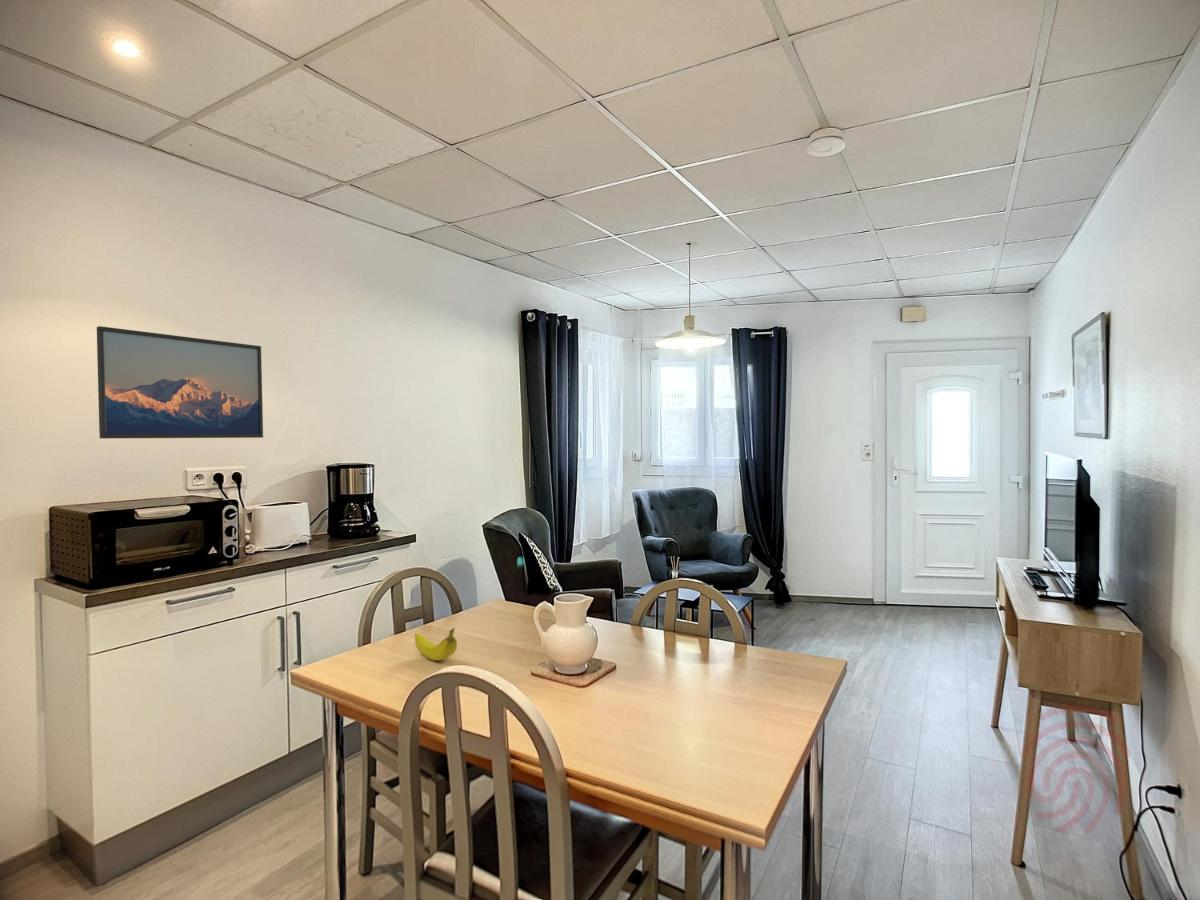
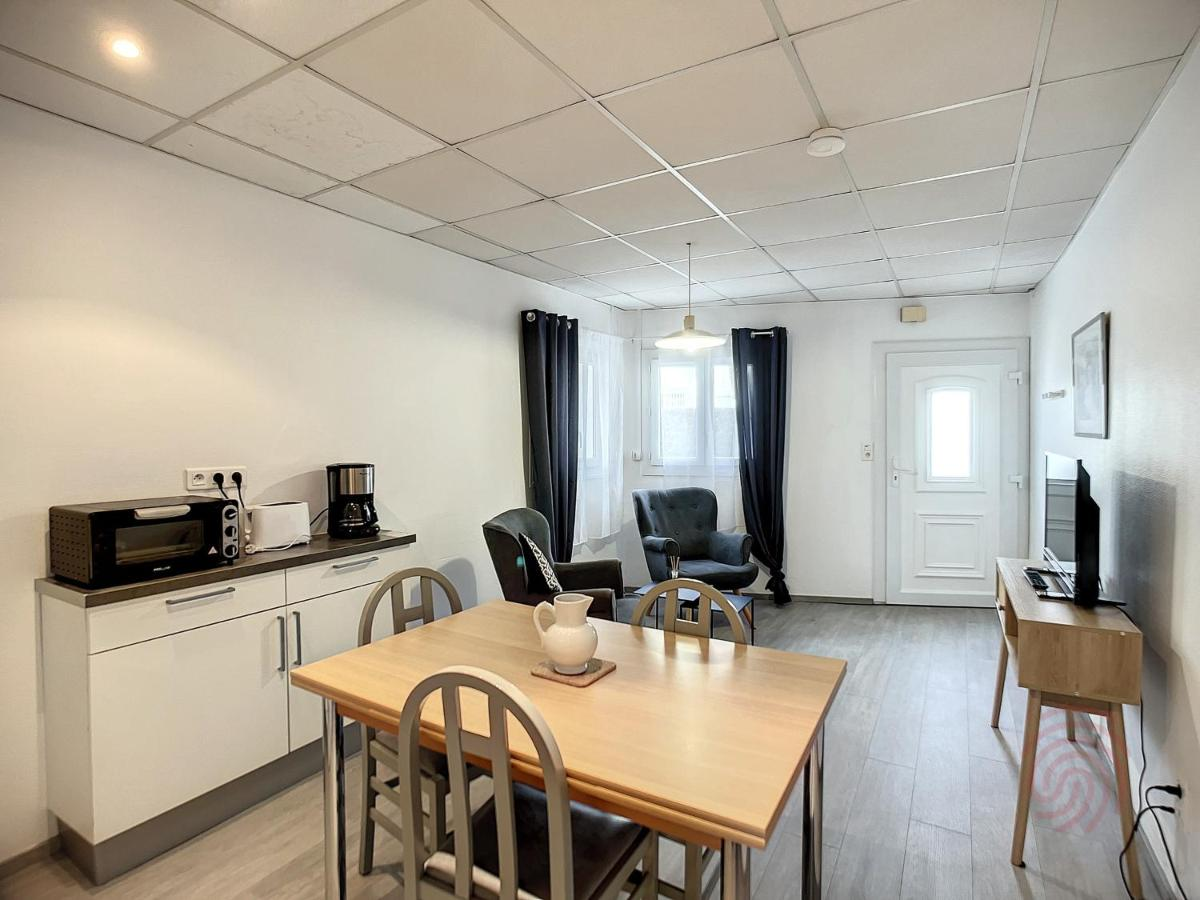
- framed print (188, 387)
- fruit (433, 643)
